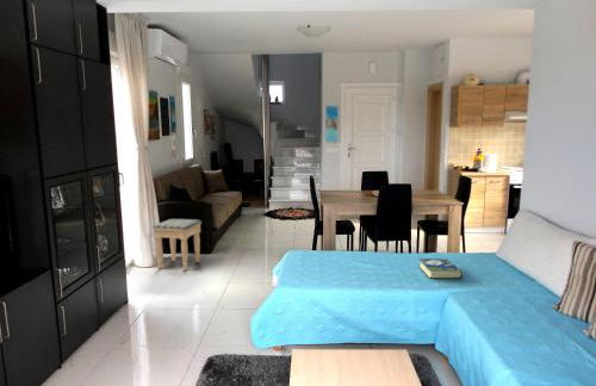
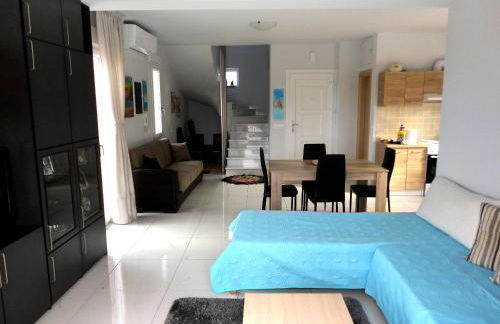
- book (439, 268)
- footstool (175, 242)
